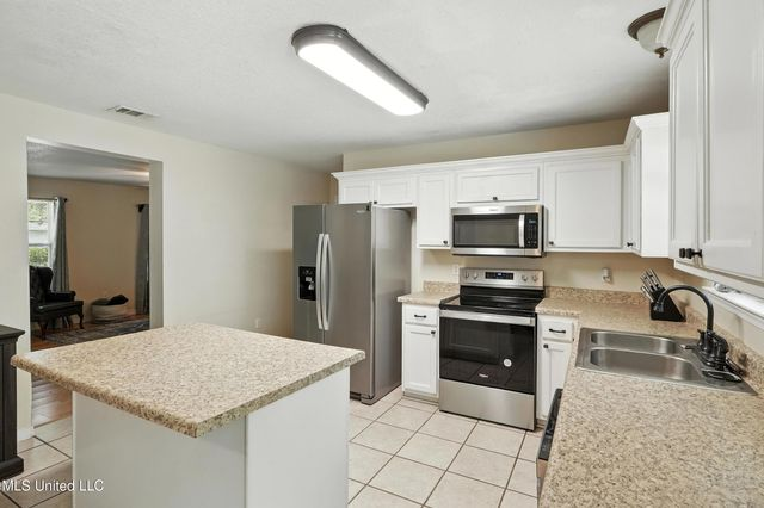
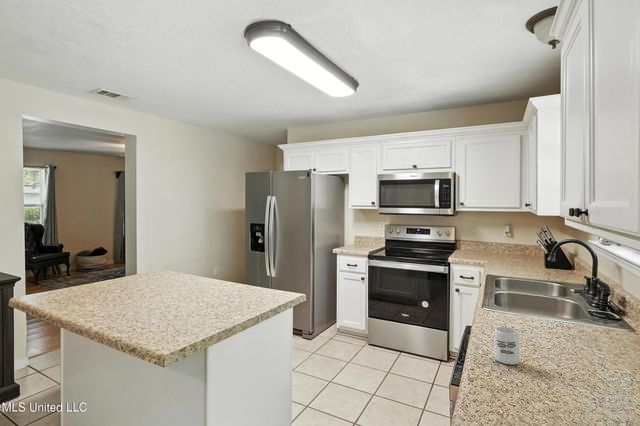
+ cup (506, 345)
